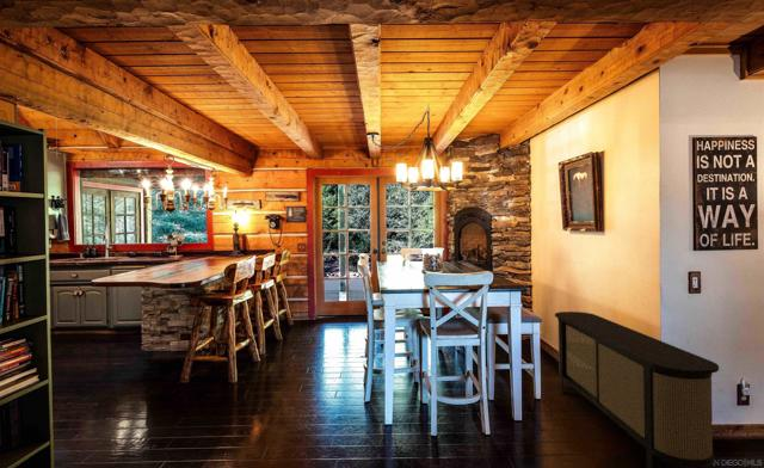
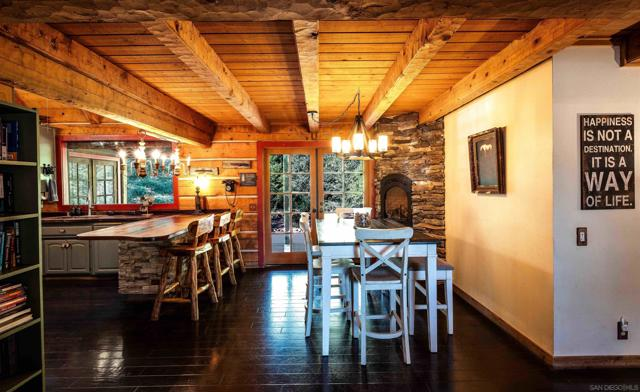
- credenza (617, 380)
